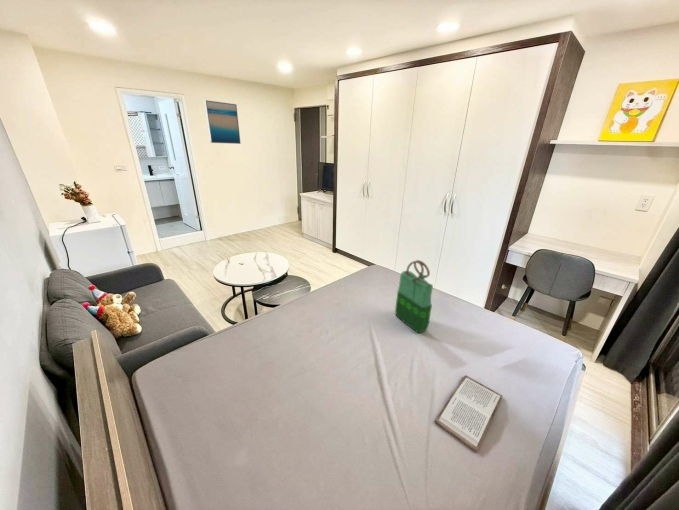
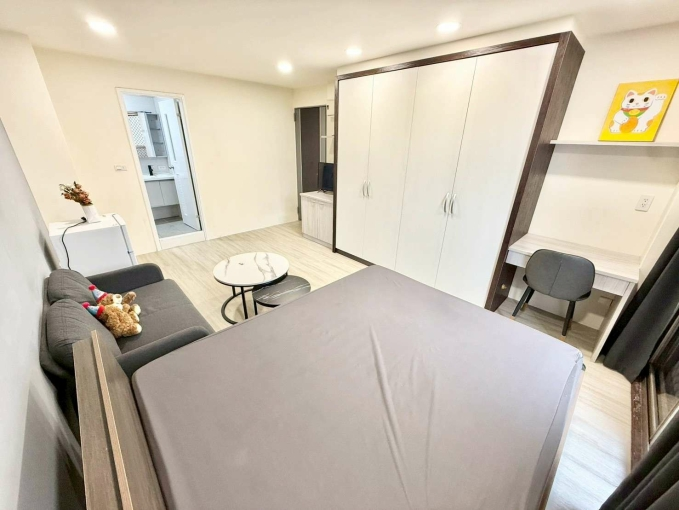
- book (470, 406)
- tote bag (414, 293)
- wall art (223, 123)
